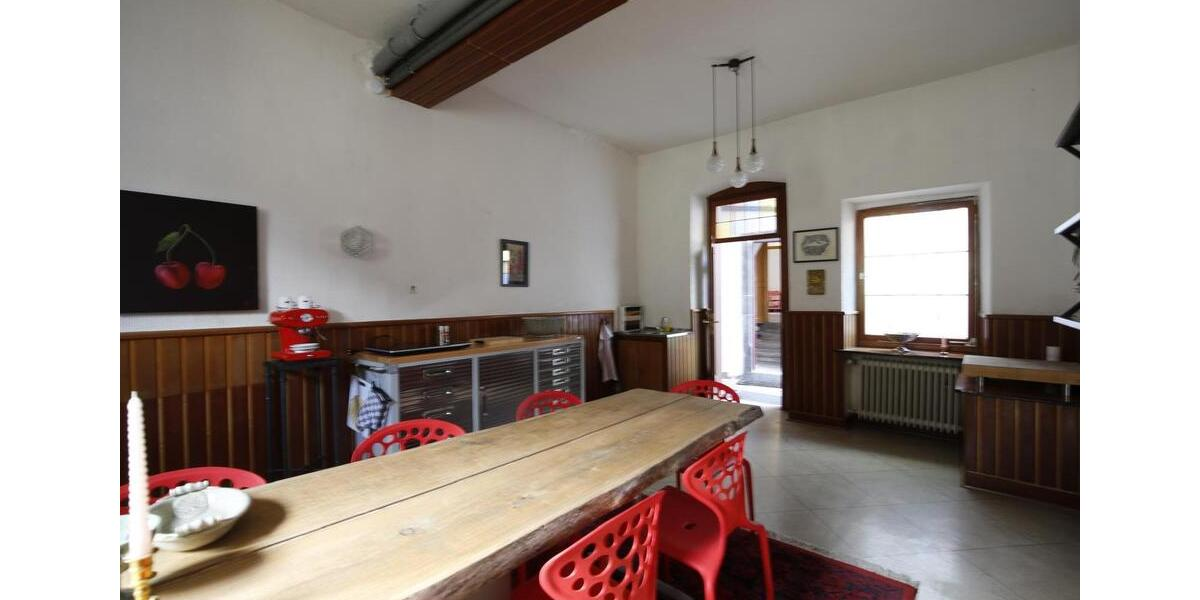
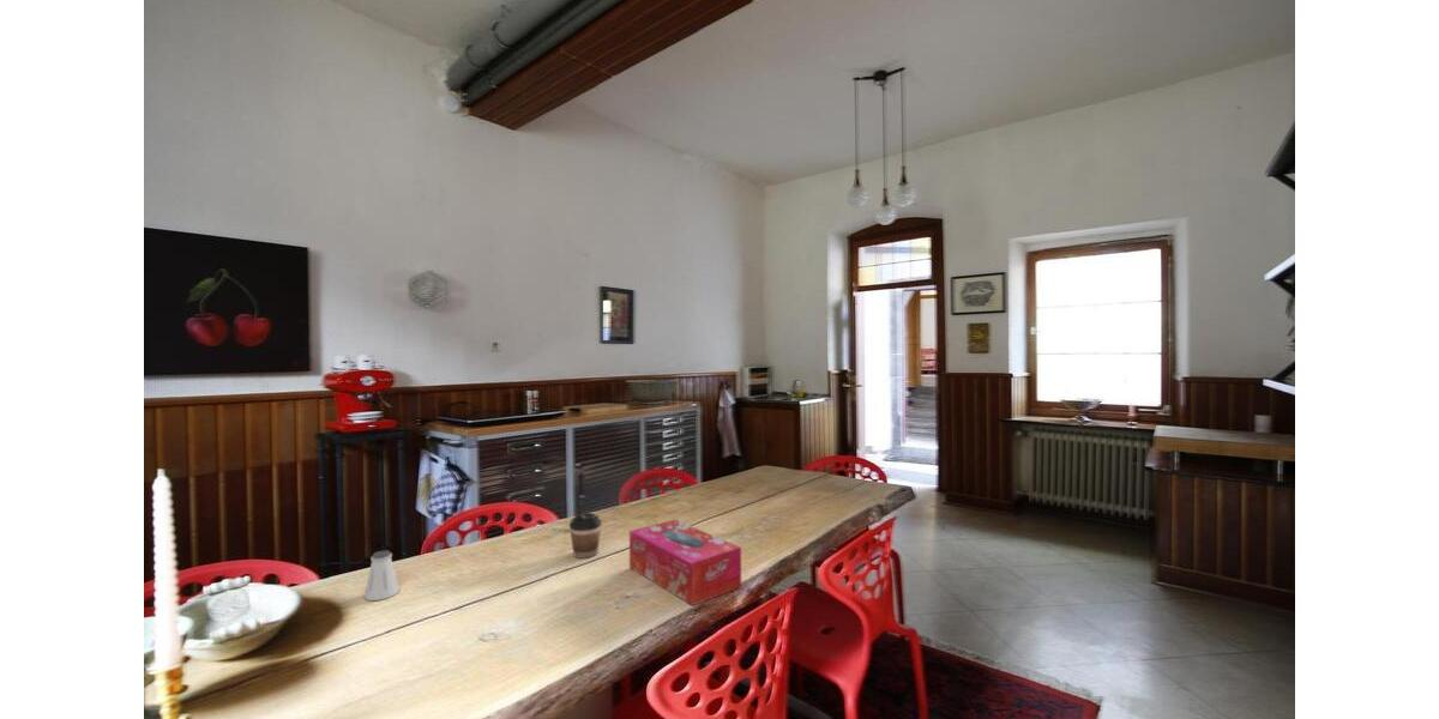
+ saltshaker (381, 573)
+ coffee cup (585, 533)
+ tissue box (682, 557)
